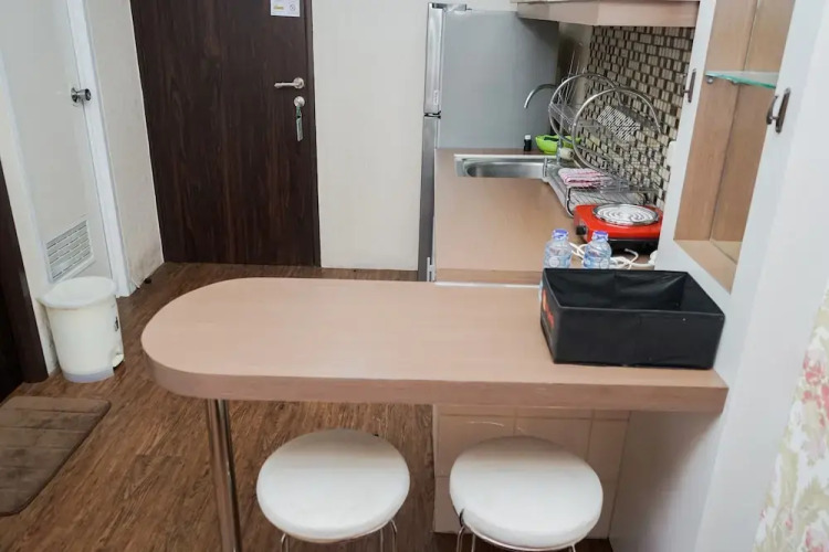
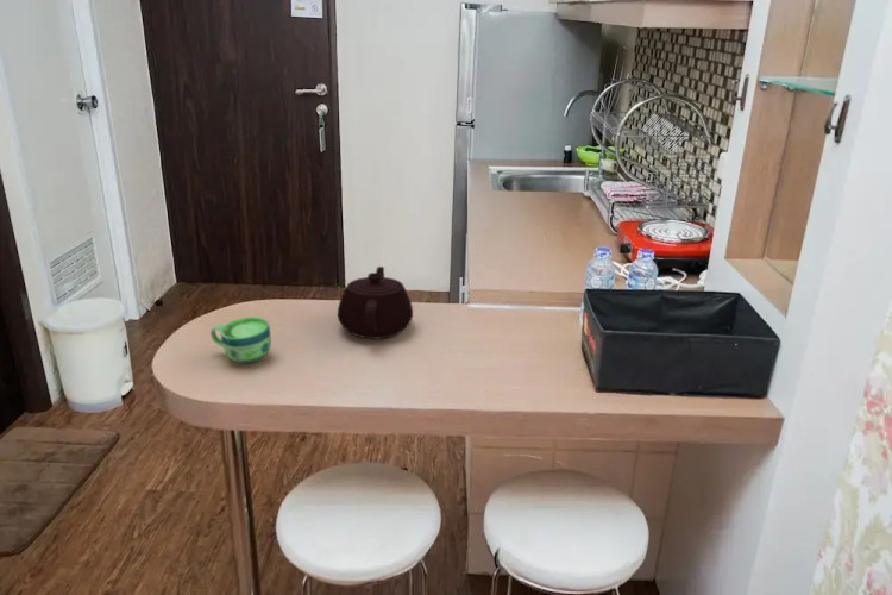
+ teapot (376, 300)
+ cup (239, 342)
